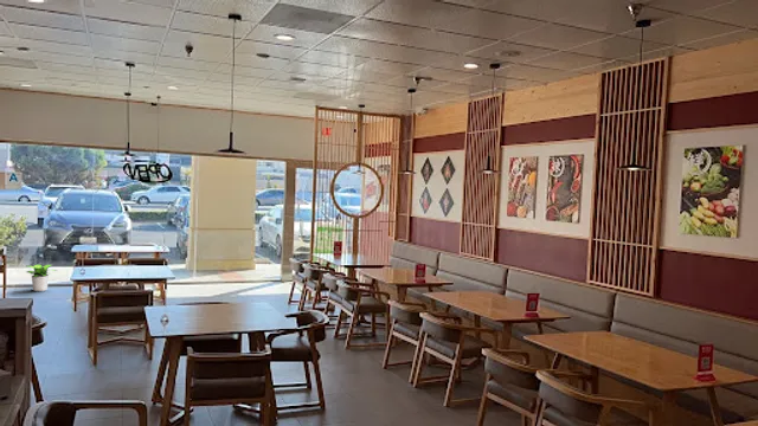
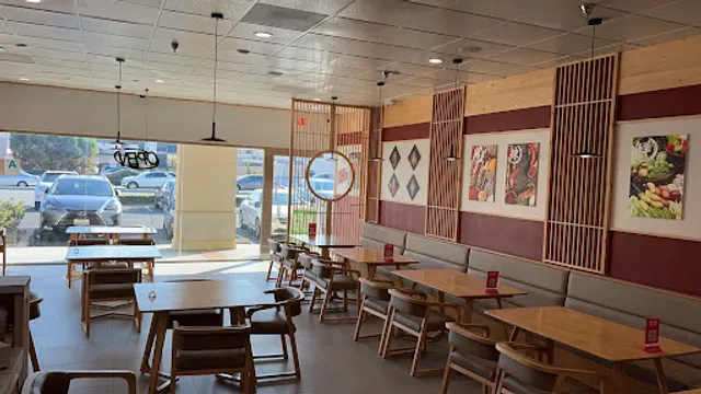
- potted plant (41, 277)
